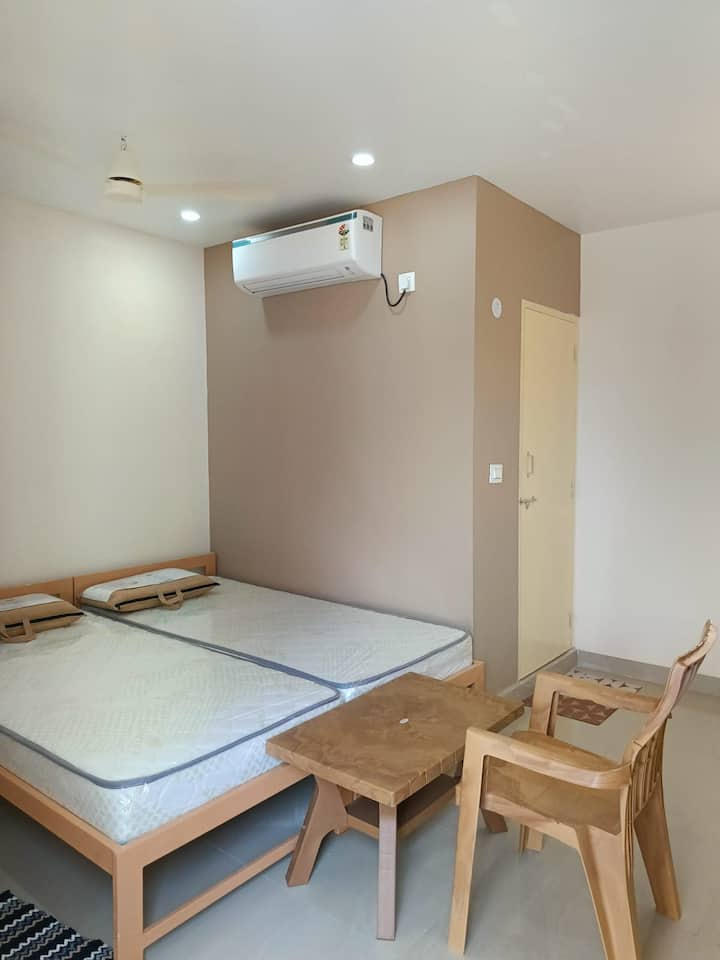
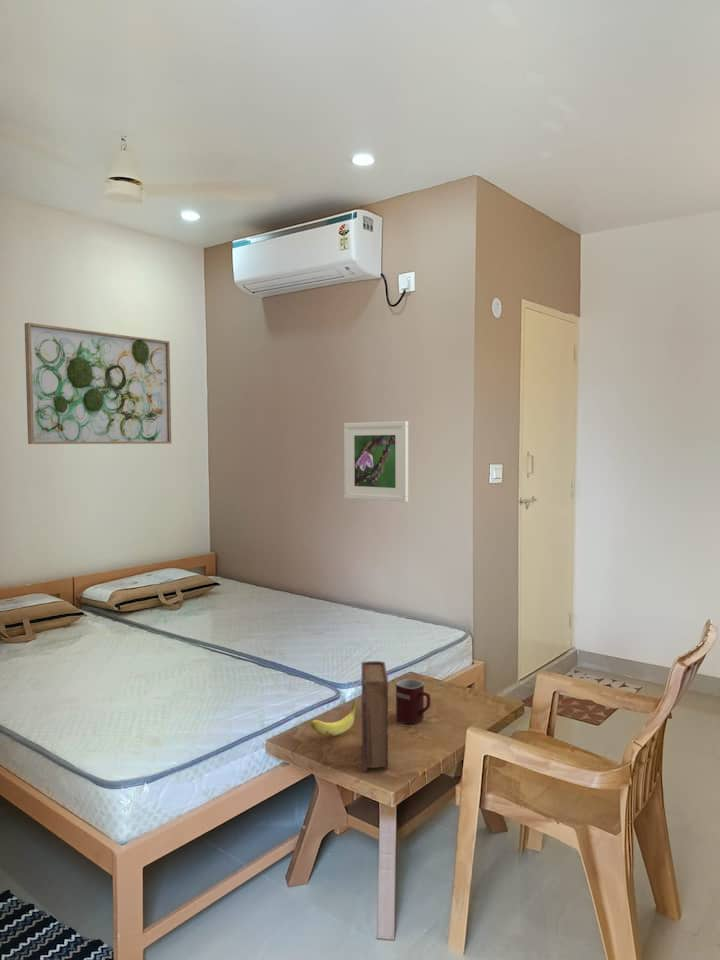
+ wall art (105, 388)
+ mug (414, 702)
+ book (374, 714)
+ banana (334, 722)
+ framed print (375, 461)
